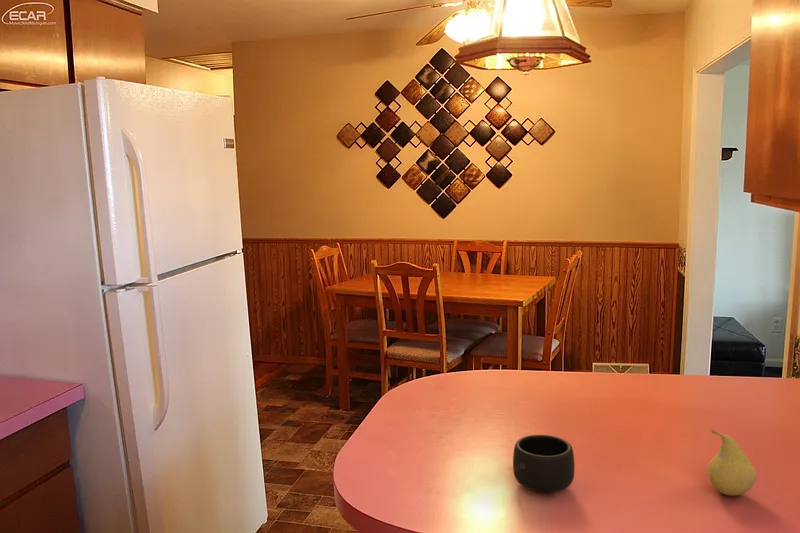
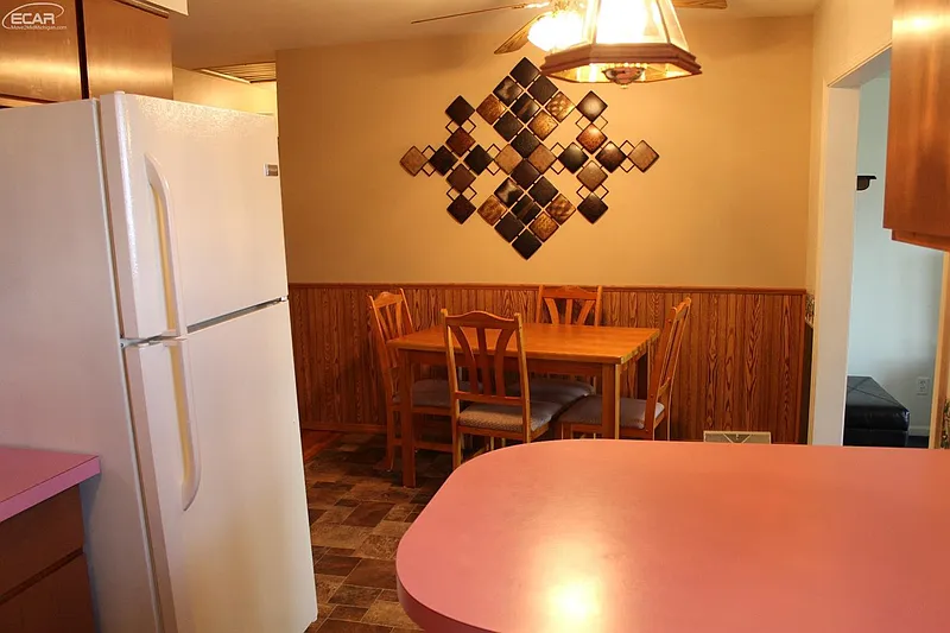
- mug (540, 462)
- fruit (729, 459)
